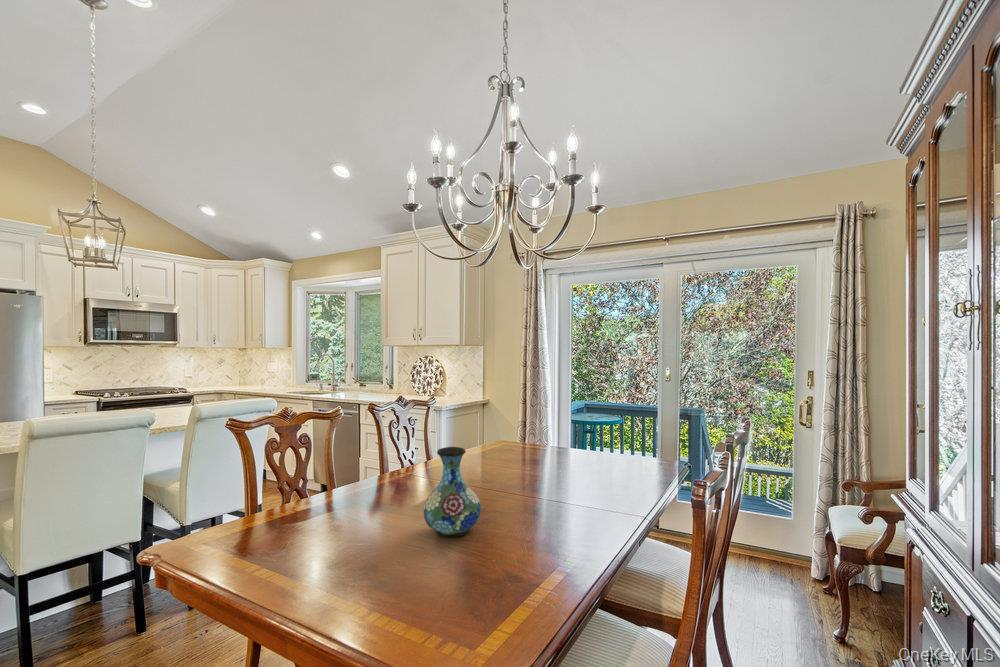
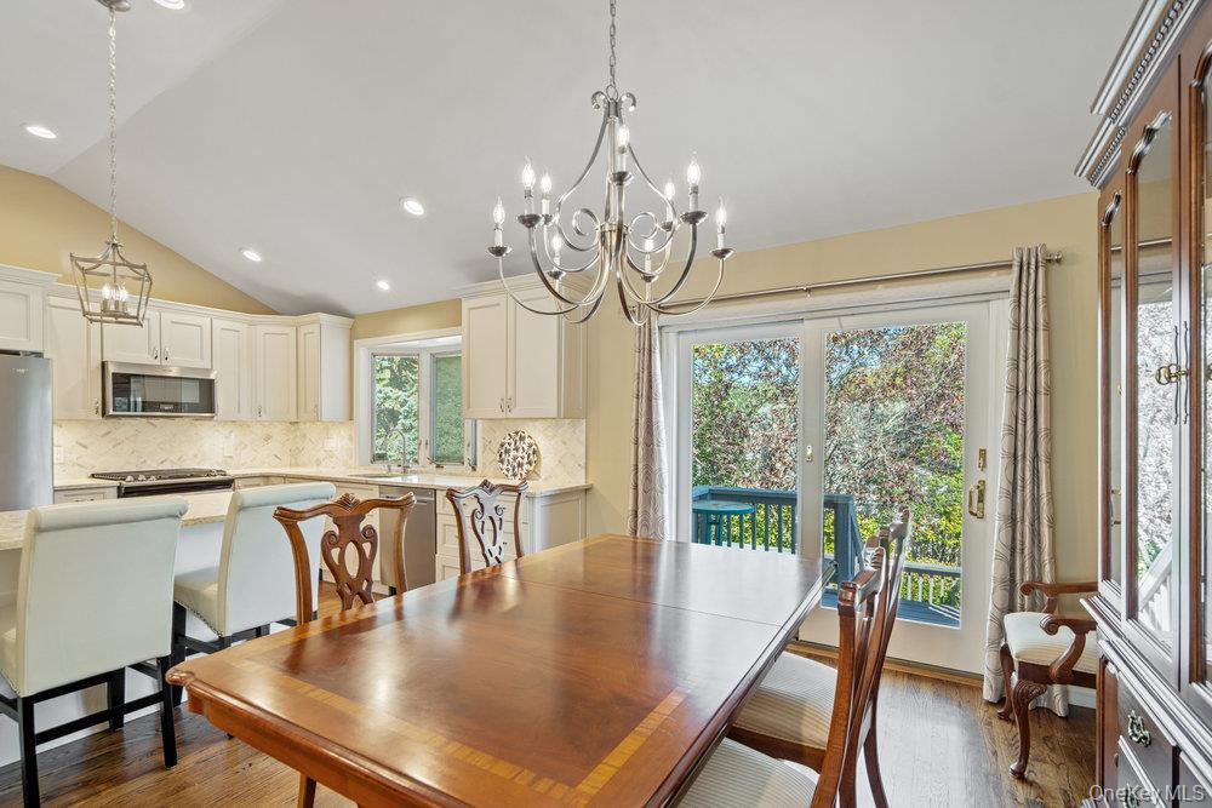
- vase (452, 490)
